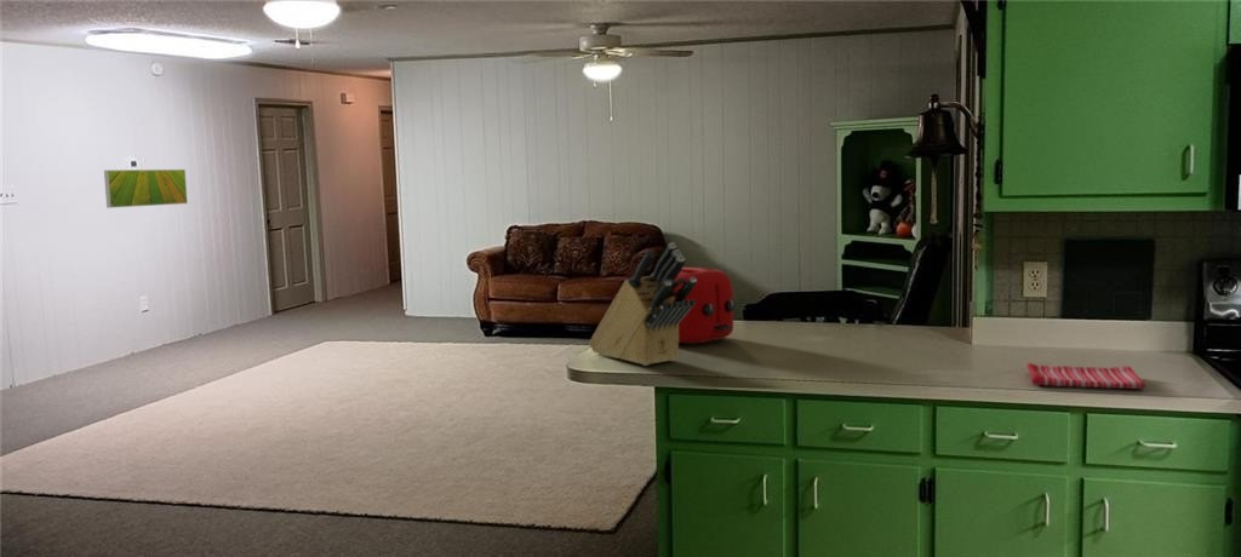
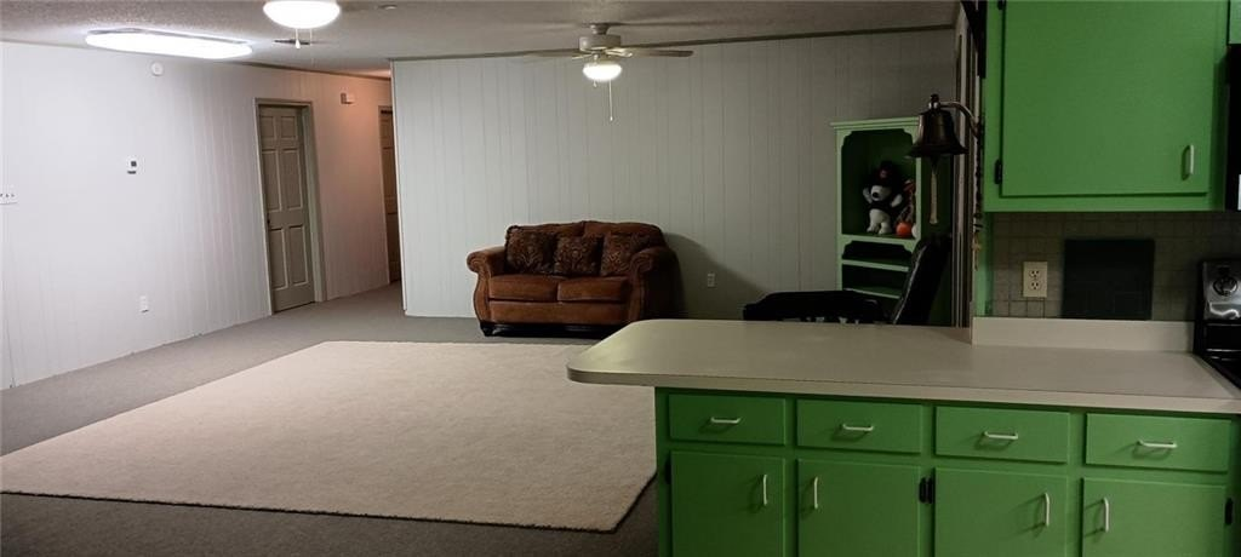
- knife block (641, 300)
- toaster (693, 305)
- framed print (147, 188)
- dish towel (1082, 375)
